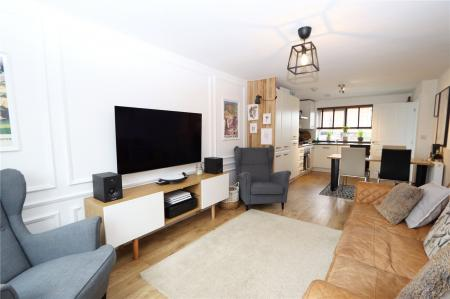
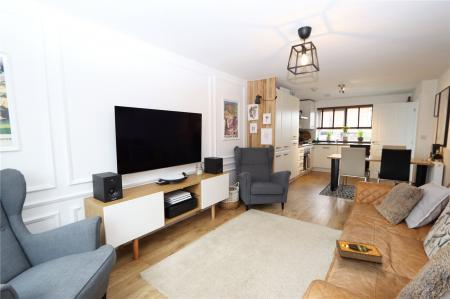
+ hardback book (357, 250)
